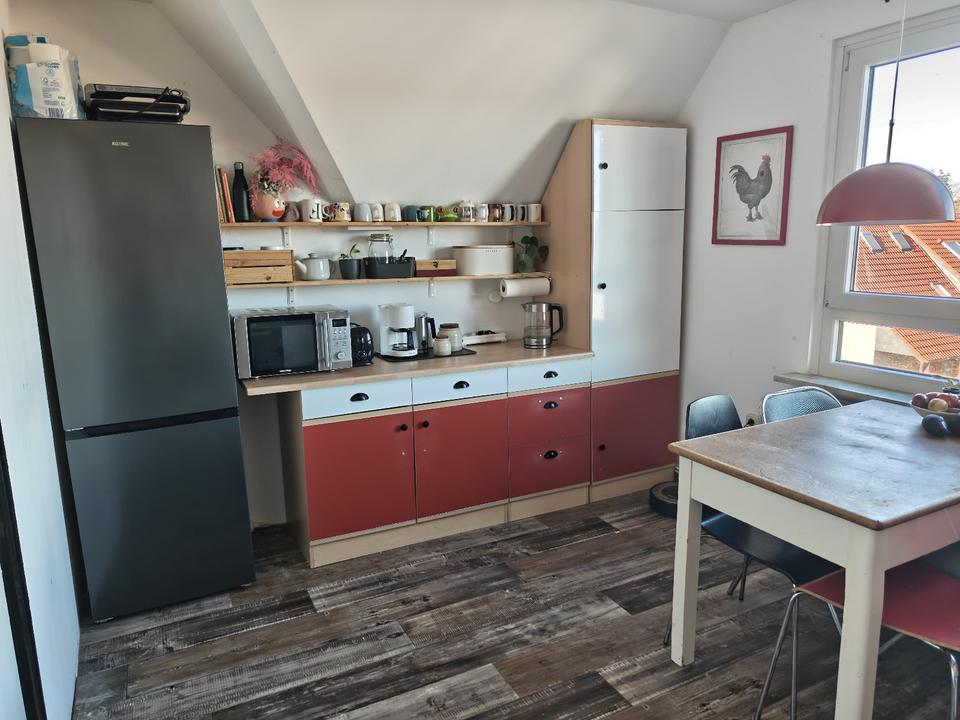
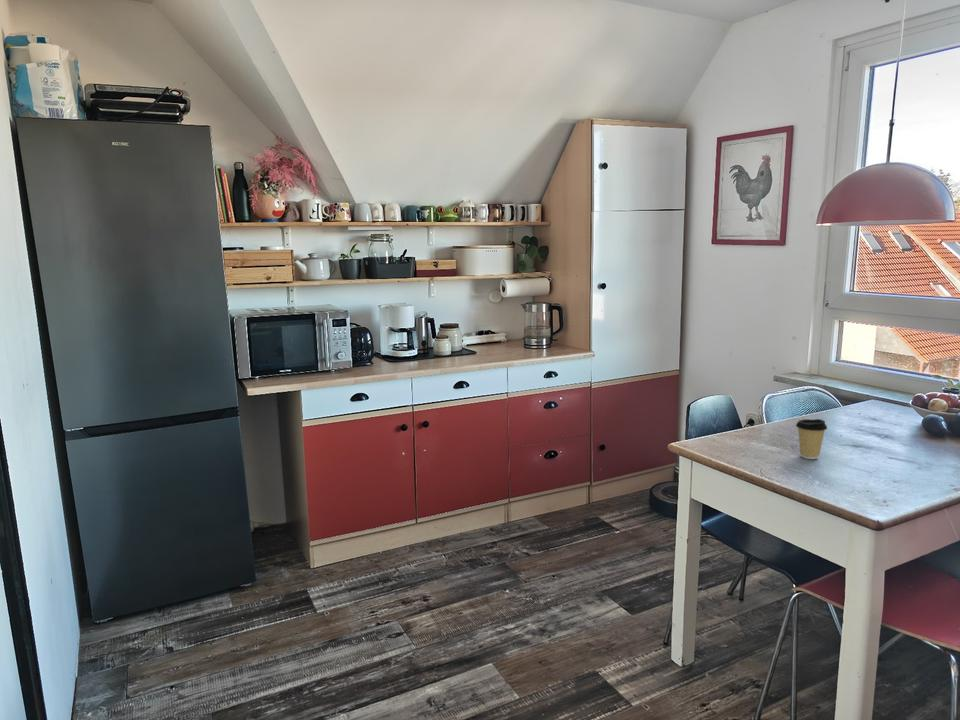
+ coffee cup (810, 438)
